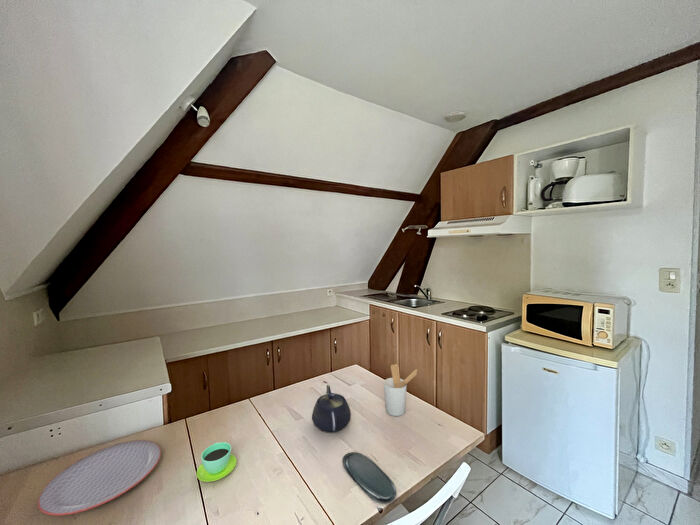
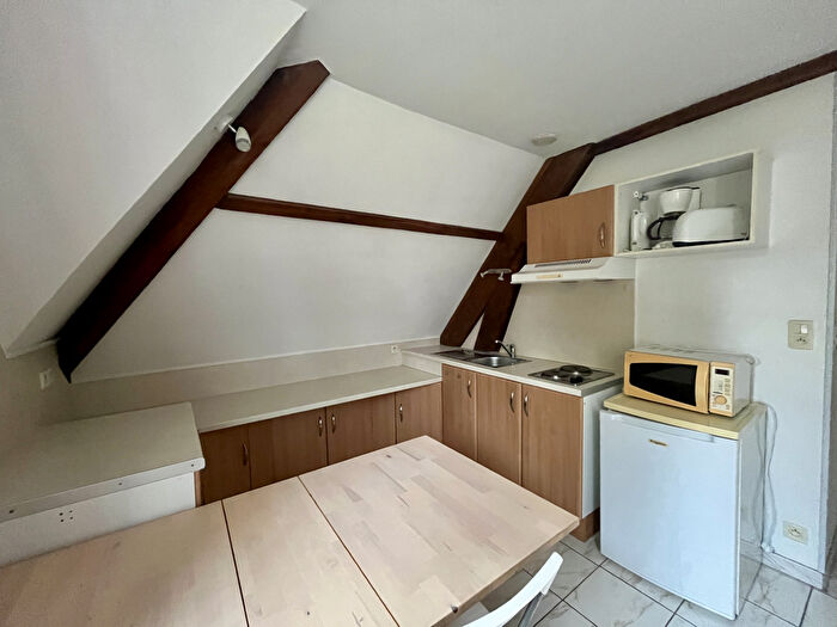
- cup (217, 460)
- plate (106, 474)
- oval tray (367, 474)
- utensil holder (401, 390)
- teapot (331, 407)
